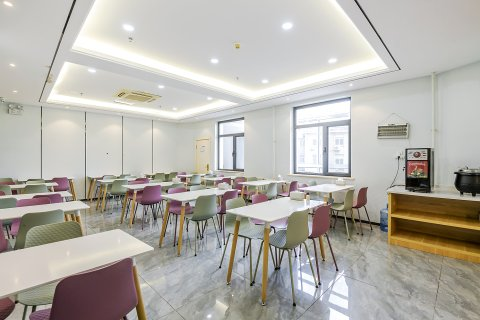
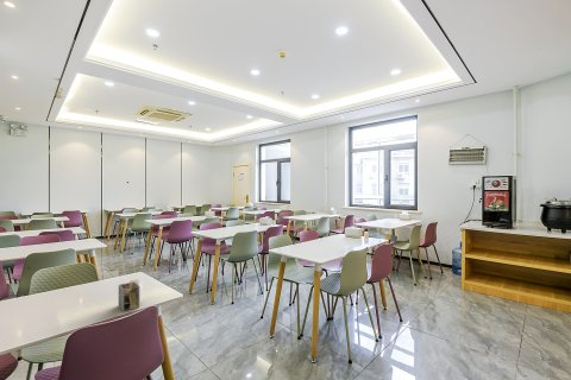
+ napkin holder (128, 292)
